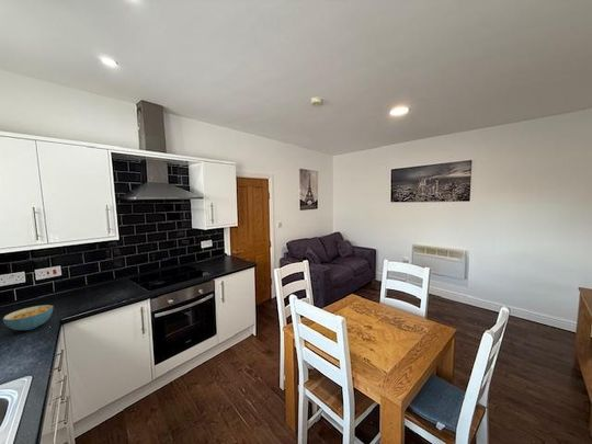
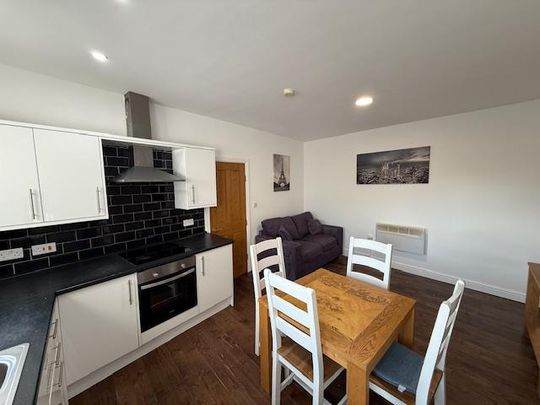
- cereal bowl (30, 319)
